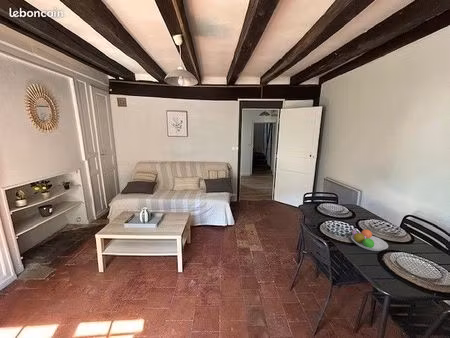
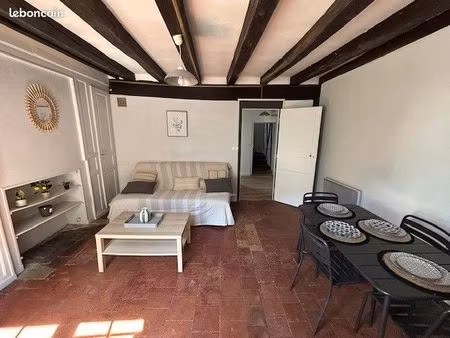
- fruit bowl (368, 238)
